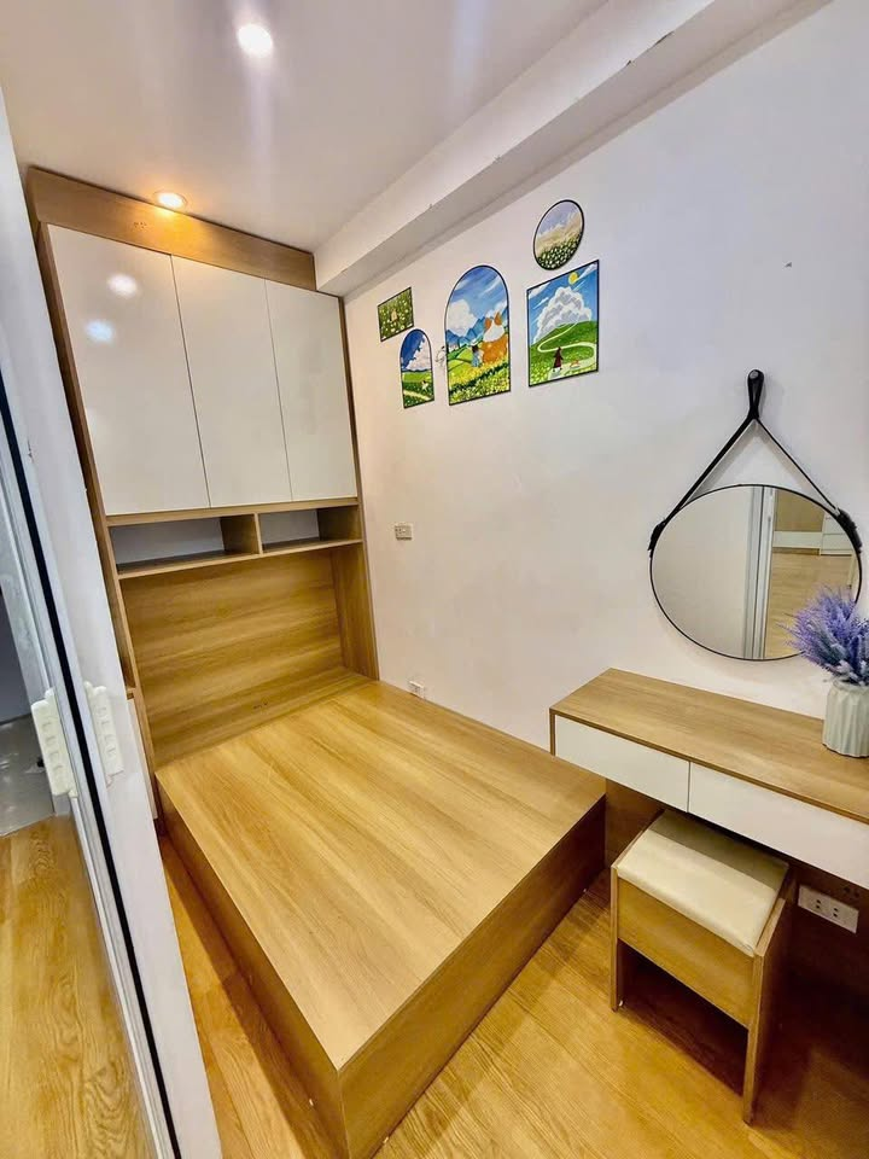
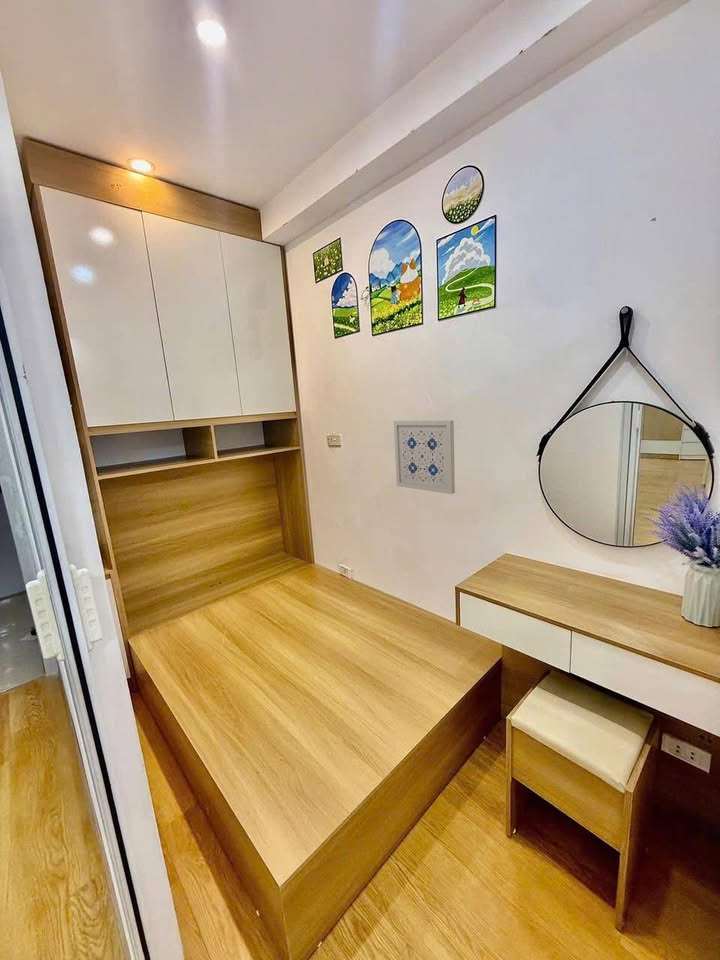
+ wall art (423, 455)
